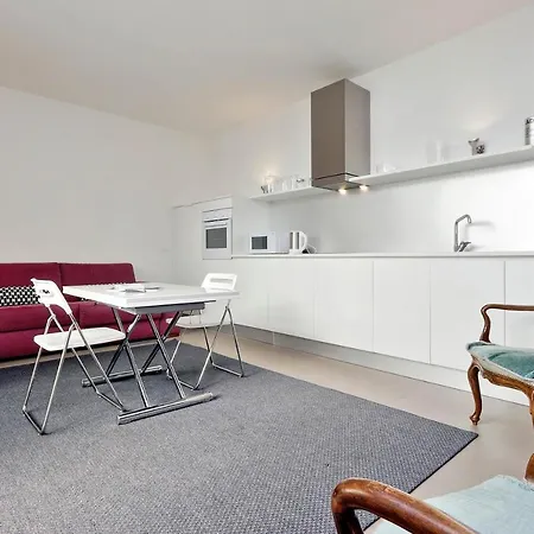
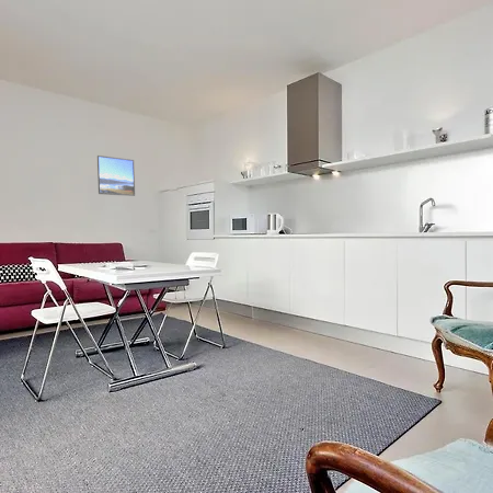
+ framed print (116, 176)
